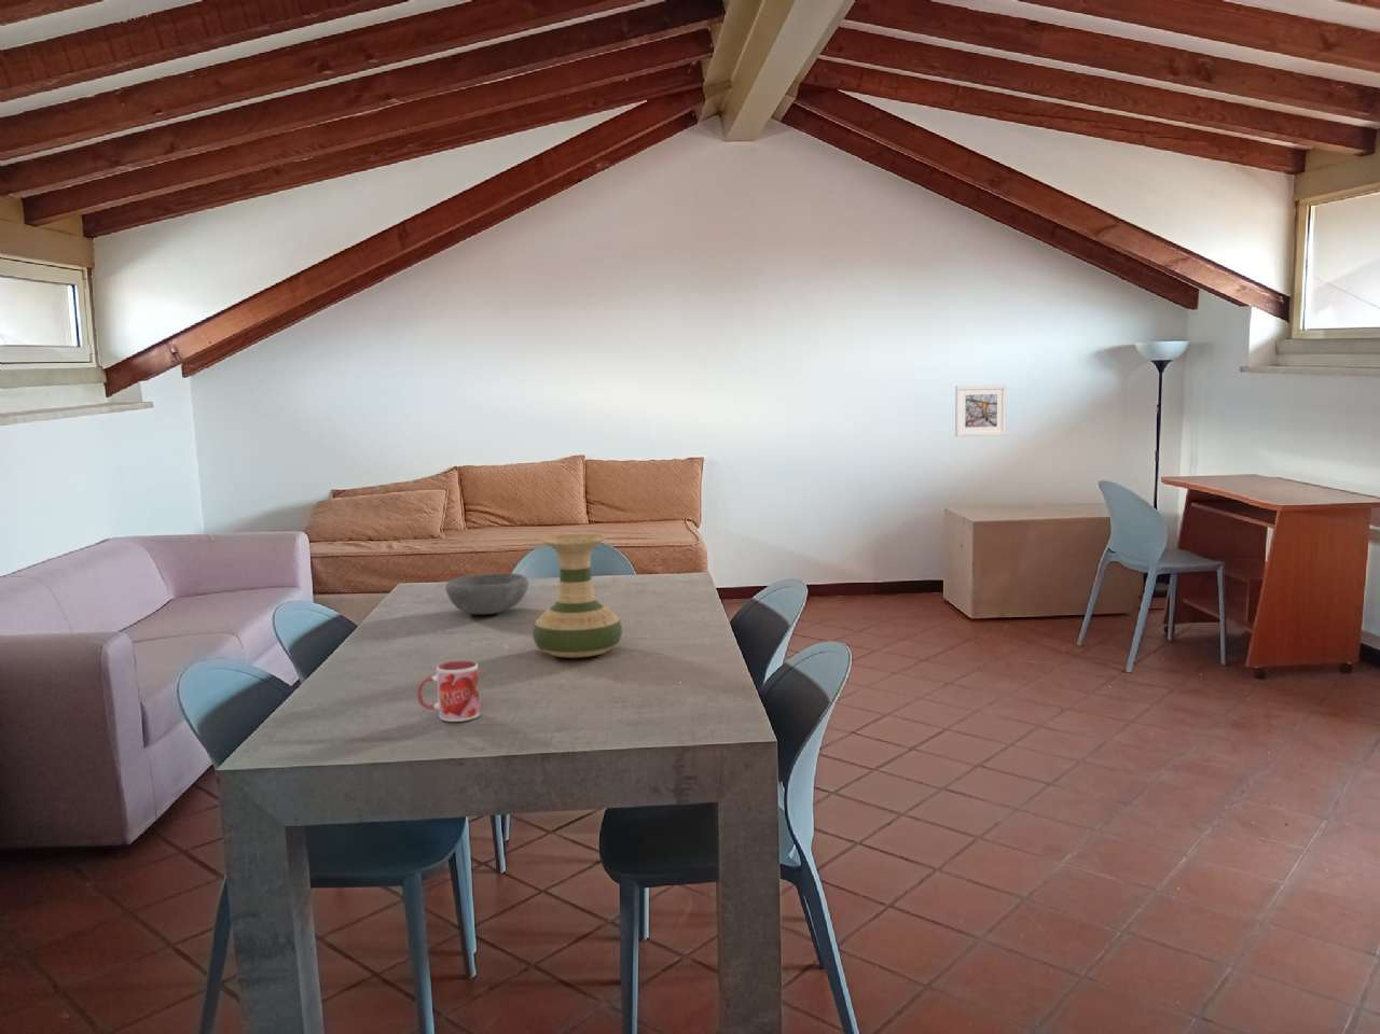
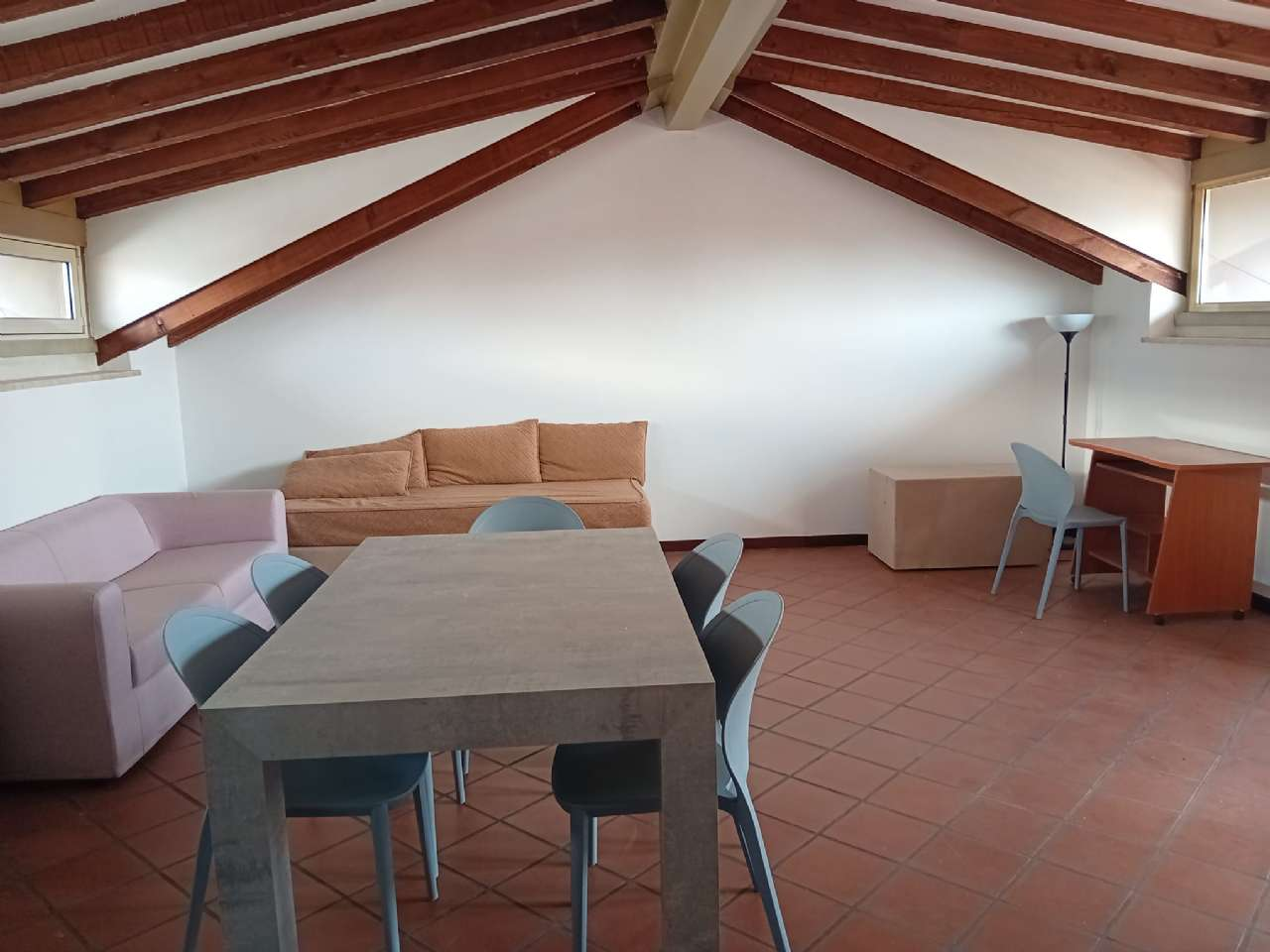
- vase (576, 595)
- mug (449, 691)
- bowl (486, 594)
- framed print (980, 411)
